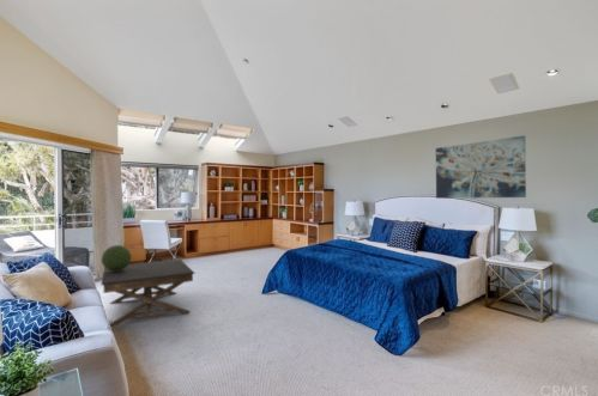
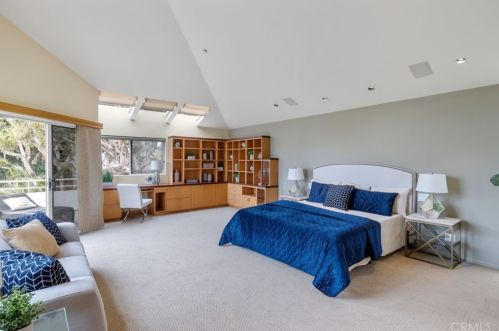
- coffee table (147, 288)
- wall art (476, 170)
- decorative sphere (116, 257)
